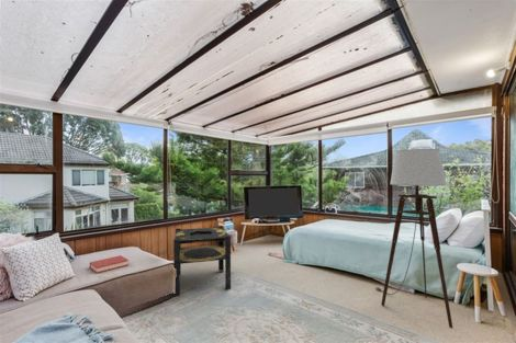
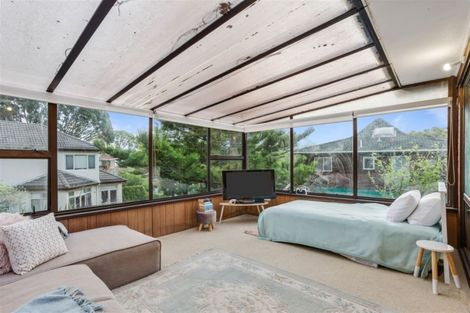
- side table (201, 256)
- floor lamp (400, 225)
- hardback book (109, 263)
